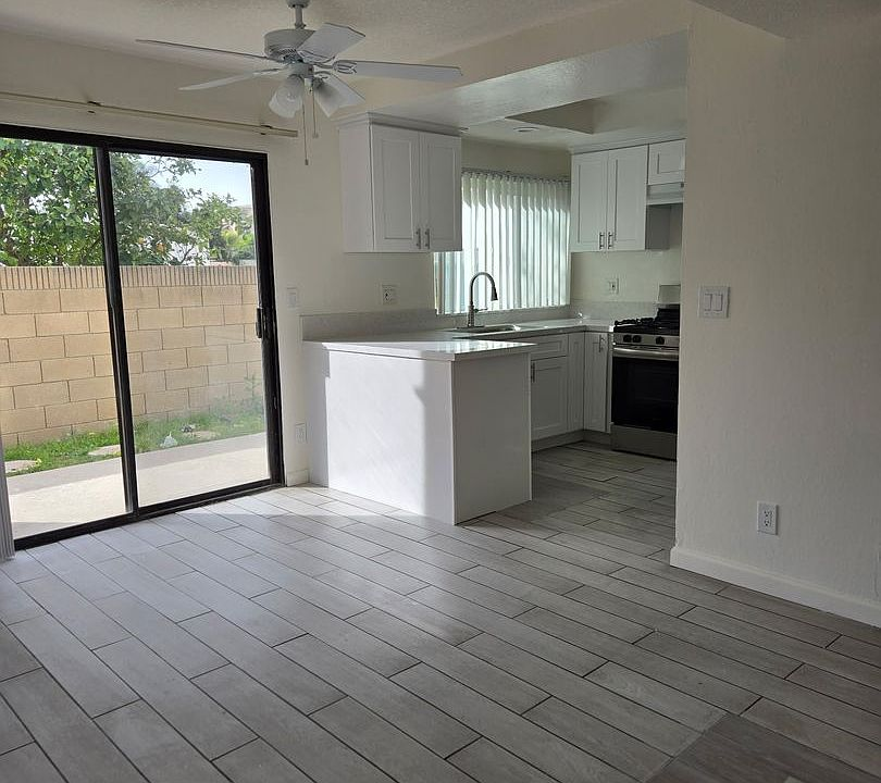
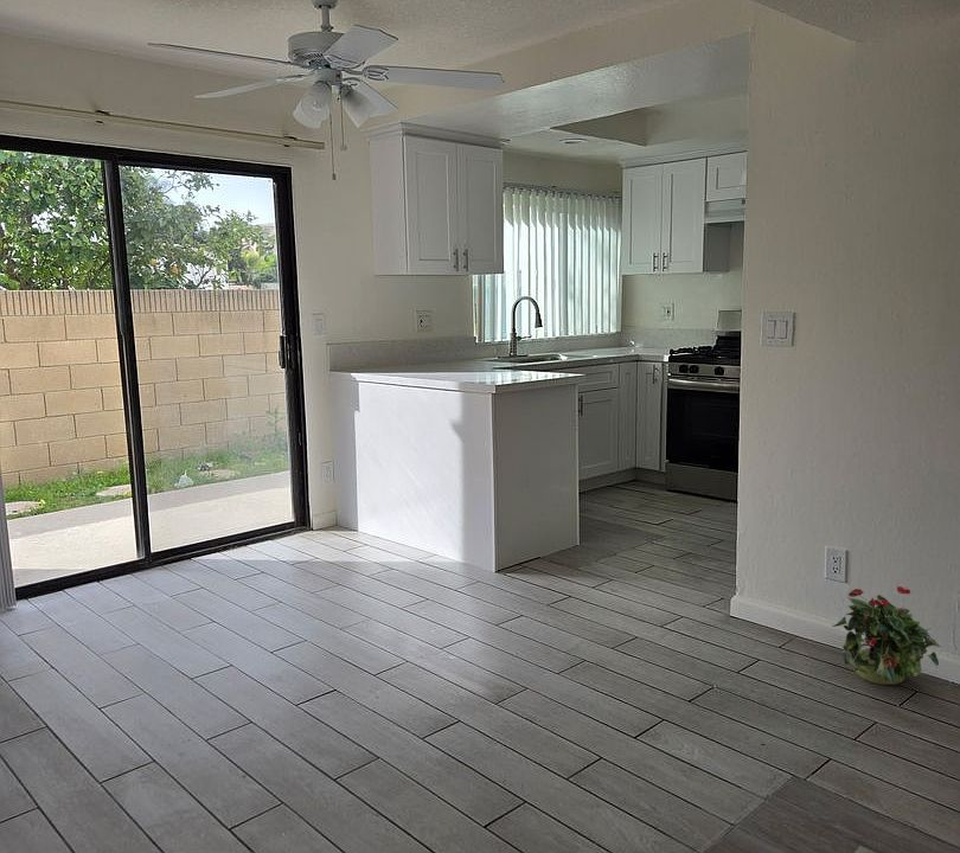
+ potted plant (889, 635)
